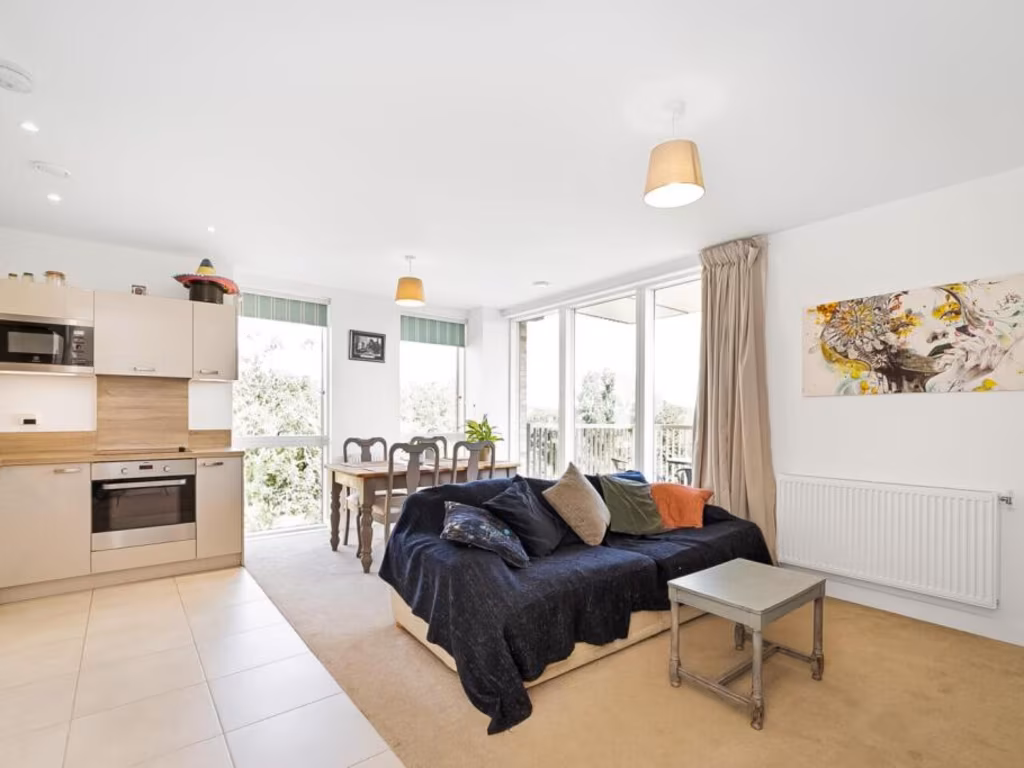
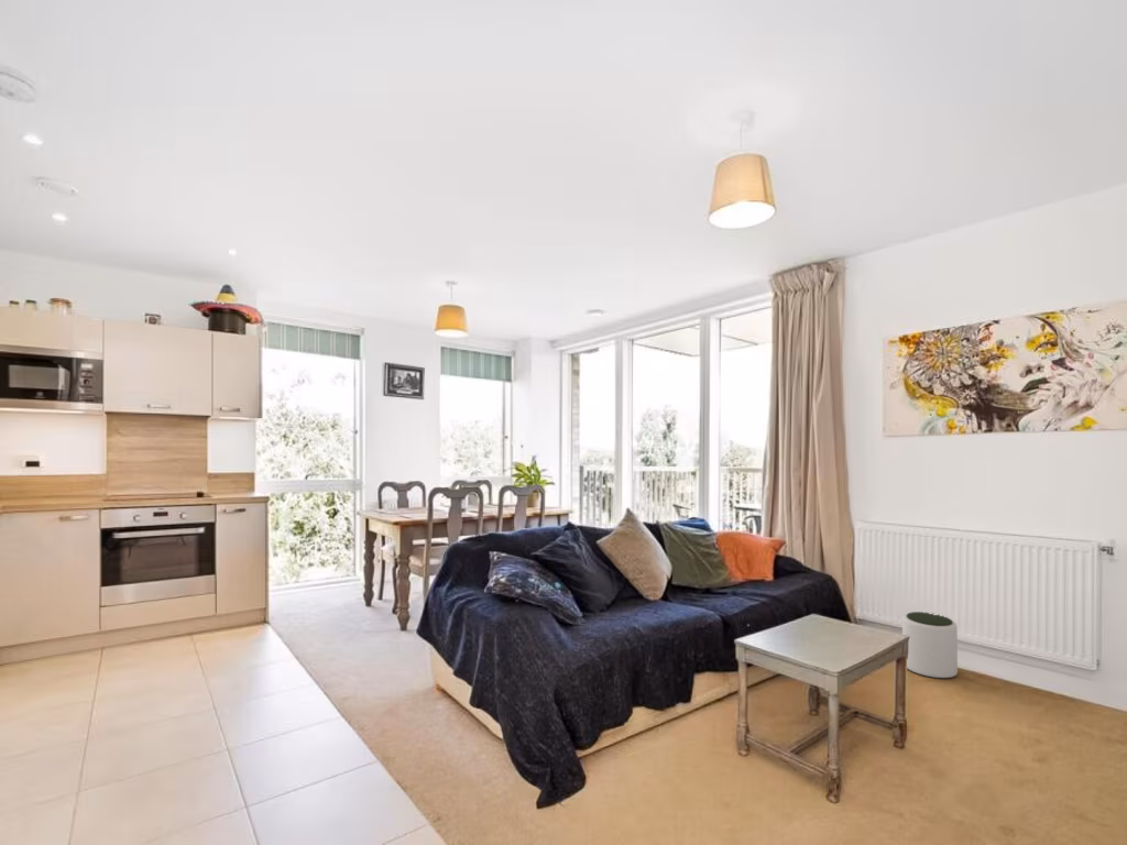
+ plant pot (929, 644)
